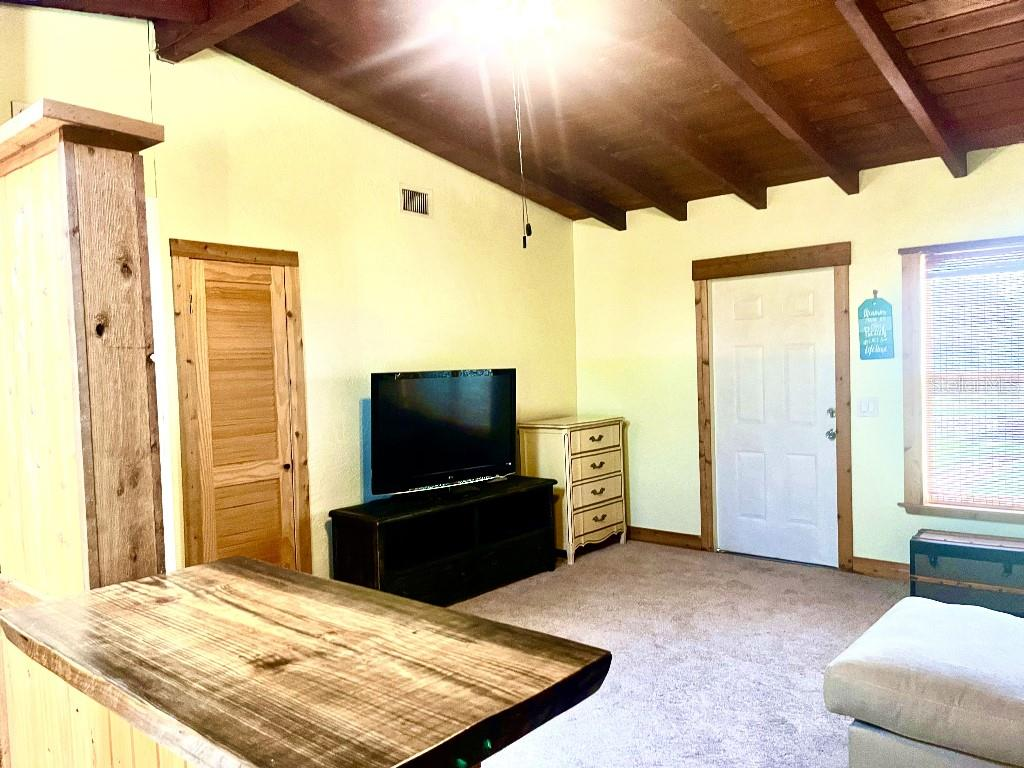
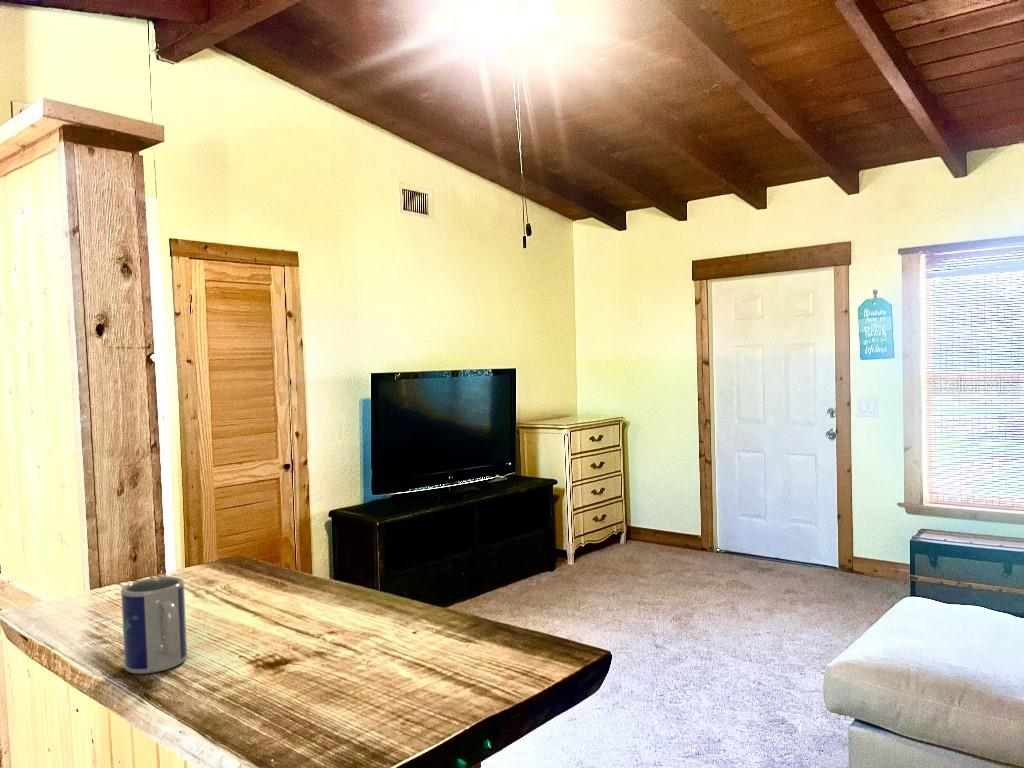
+ mug (159, 626)
